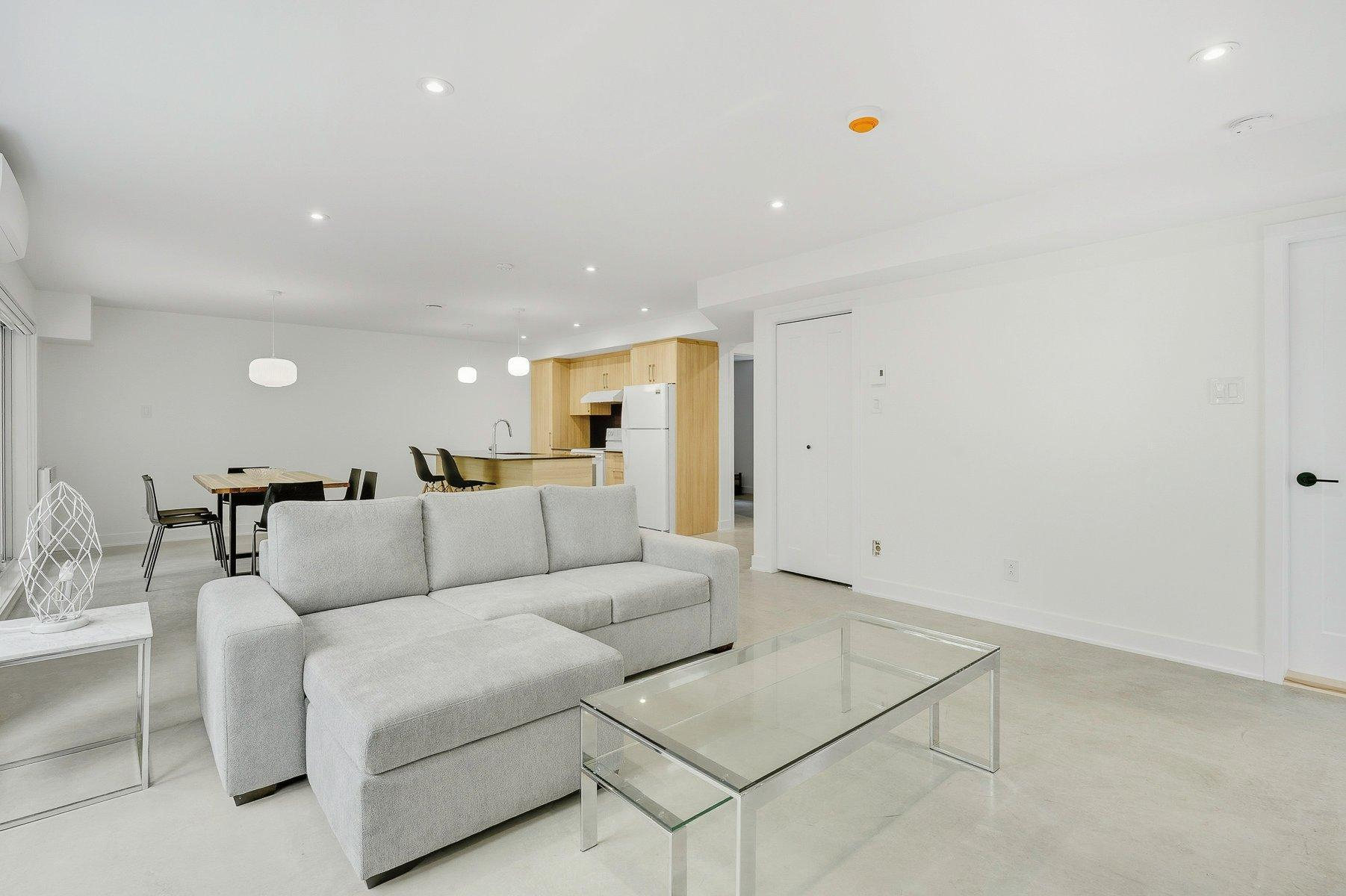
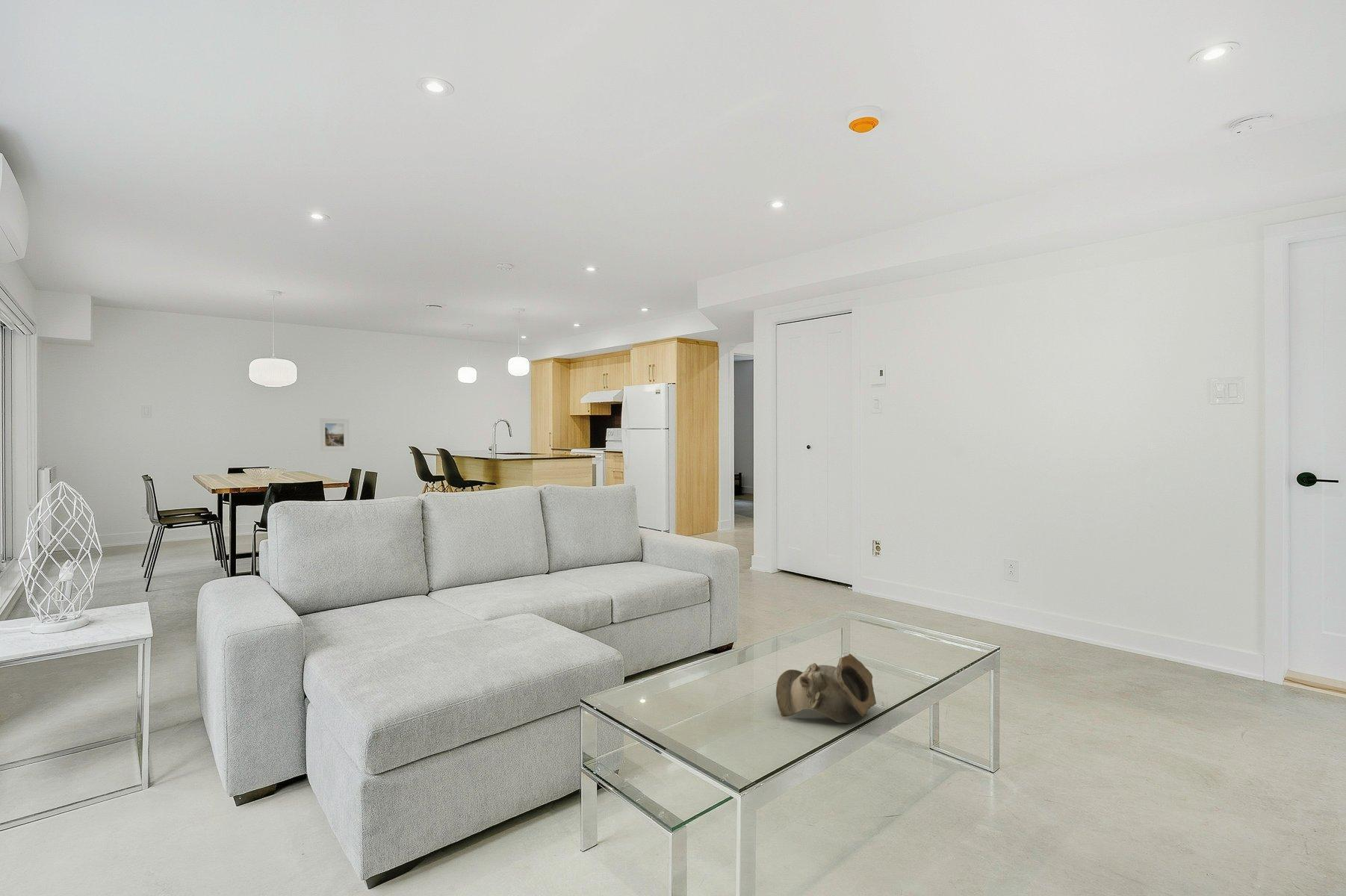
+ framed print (334, 435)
+ decorative bowl (825, 684)
